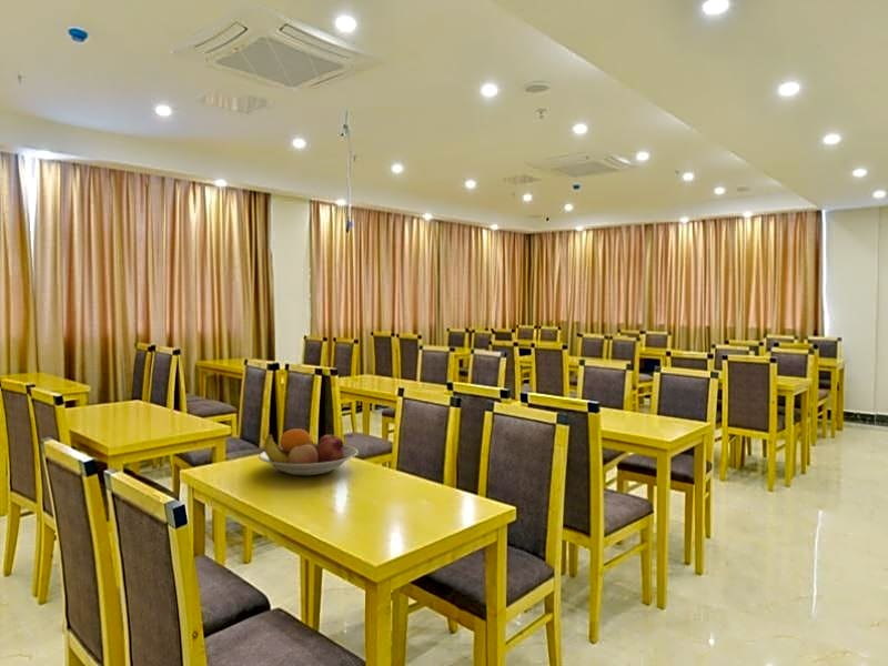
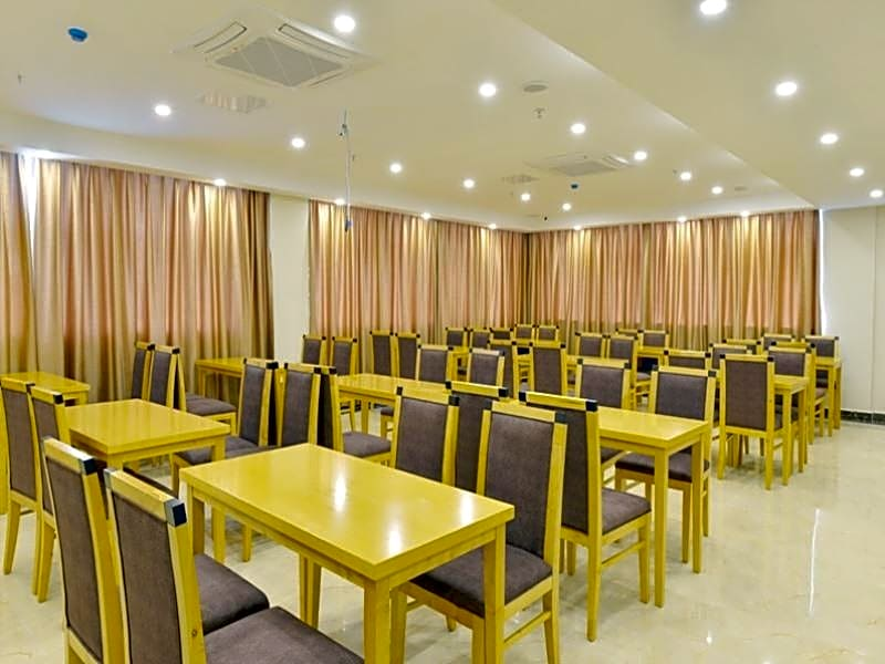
- fruit bowl (309, 448)
